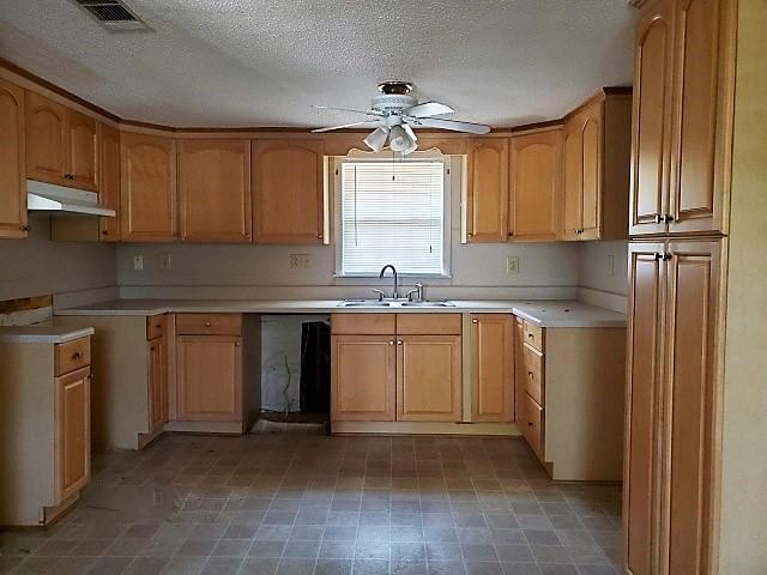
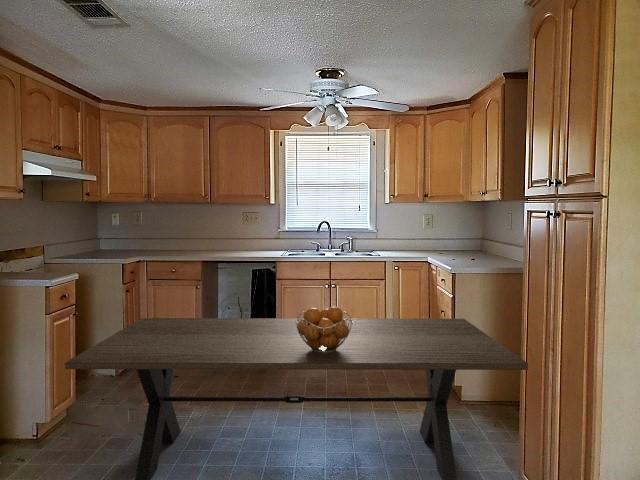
+ fruit basket (324, 327)
+ dining table (300, 395)
